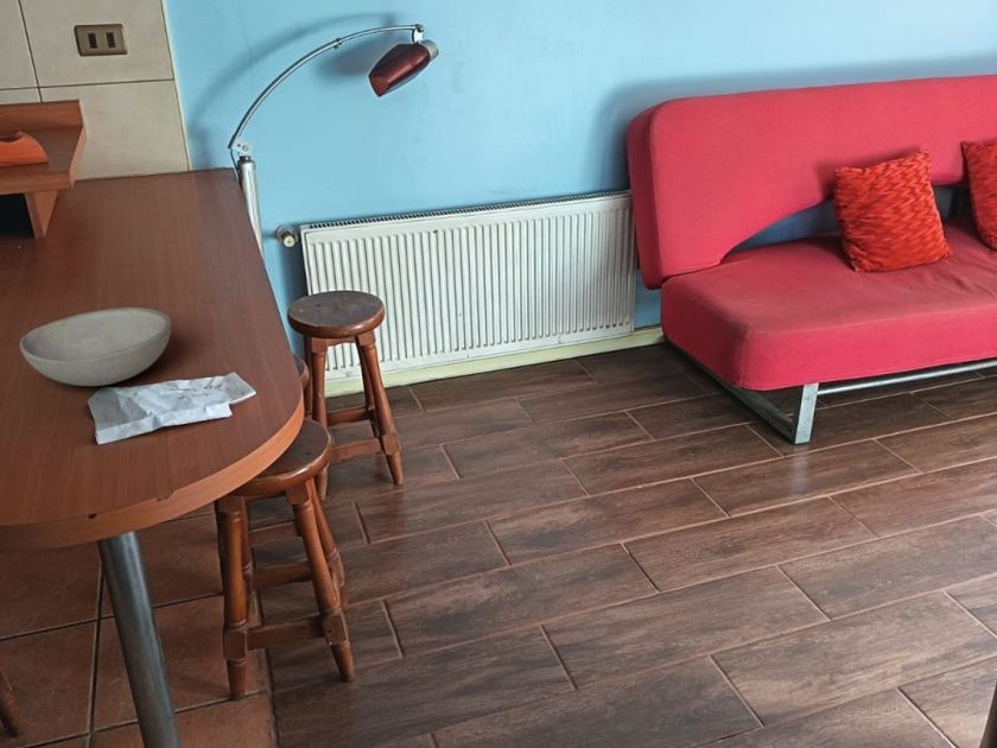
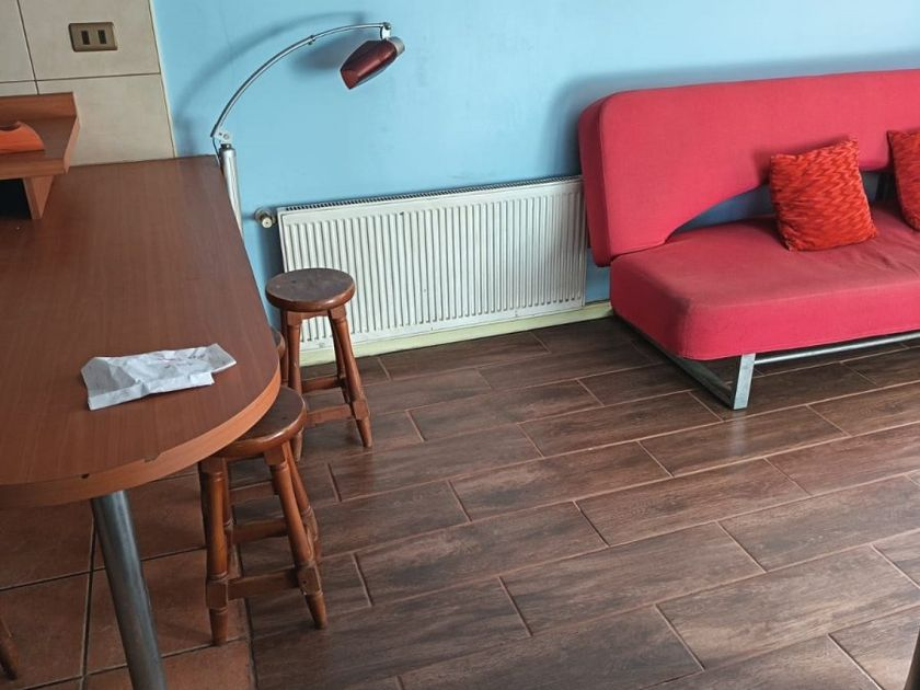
- bowl (101, 354)
